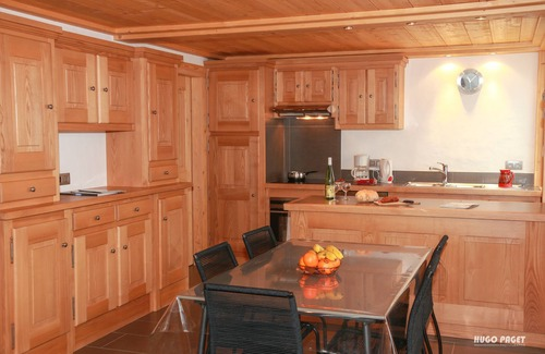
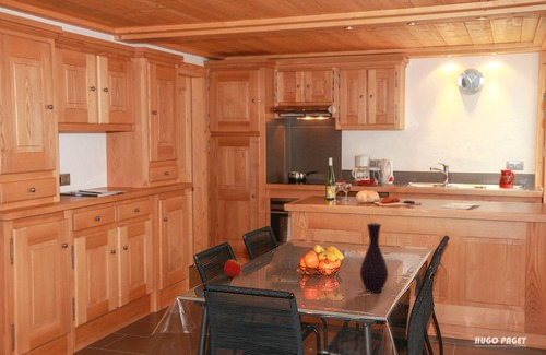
+ vase (373, 257)
+ apple (233, 267)
